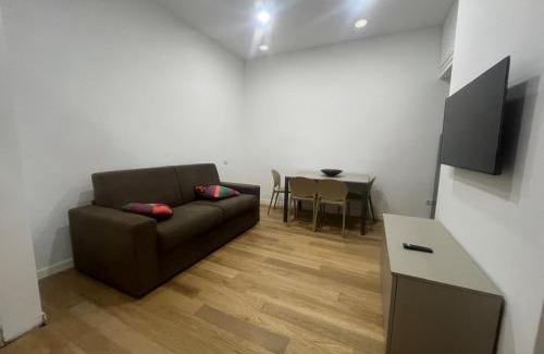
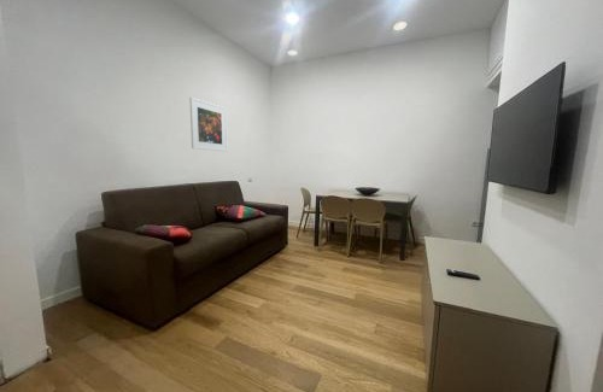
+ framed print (210, 127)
